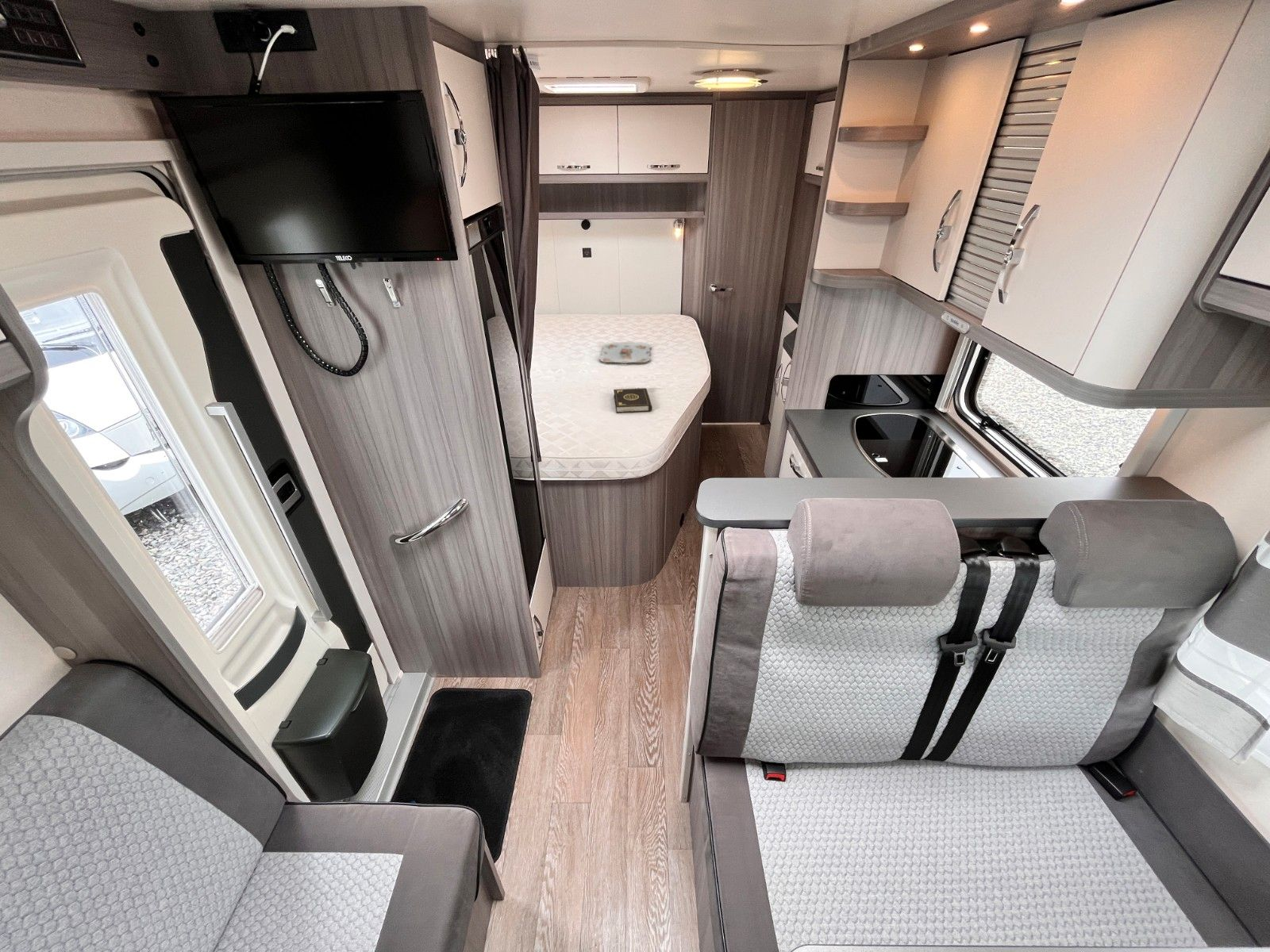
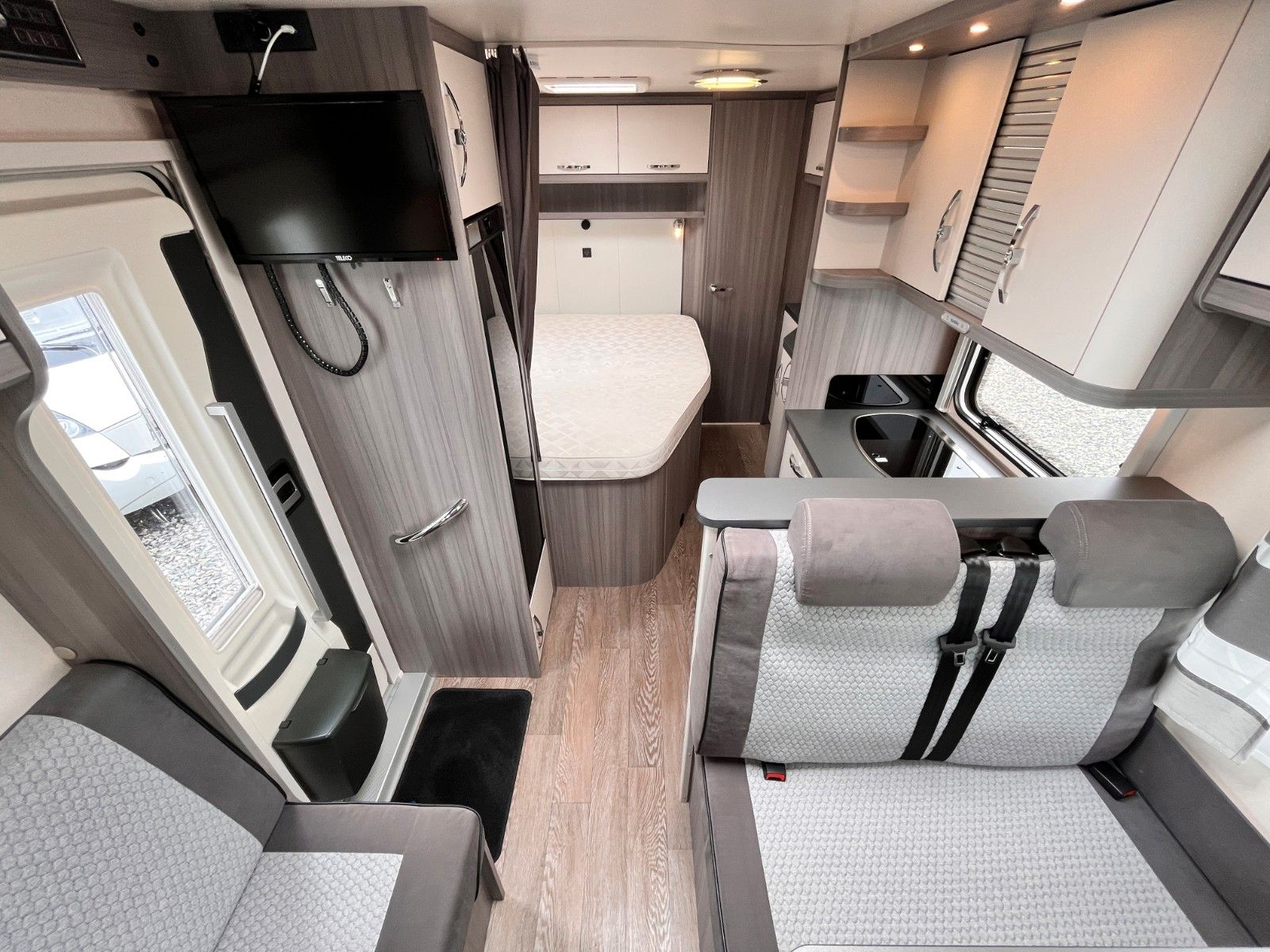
- serving tray (625, 352)
- book (632, 400)
